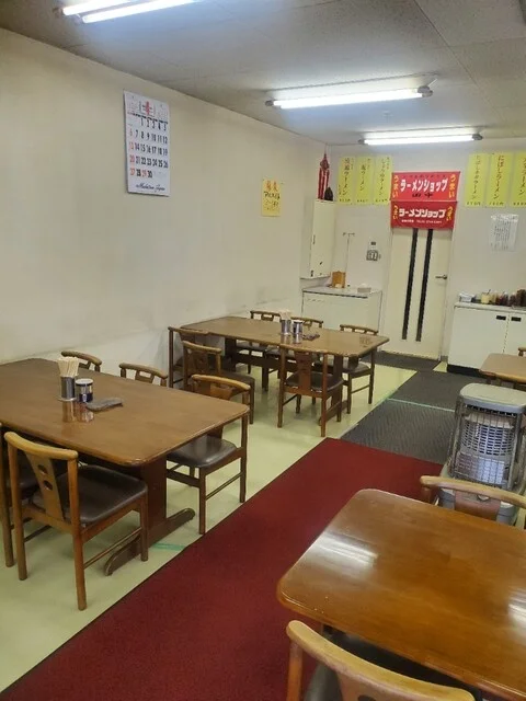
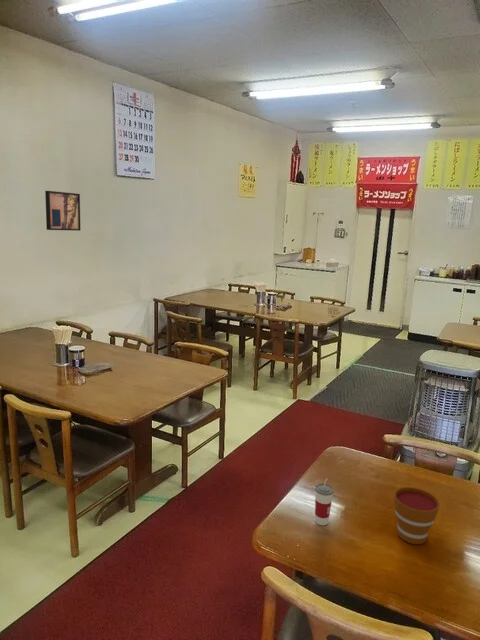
+ wall art (63, 211)
+ cup (323, 499)
+ cup (416, 515)
